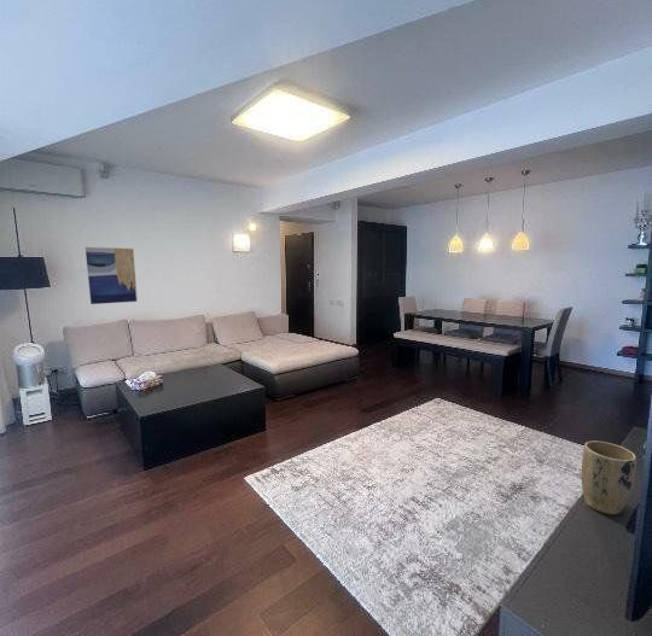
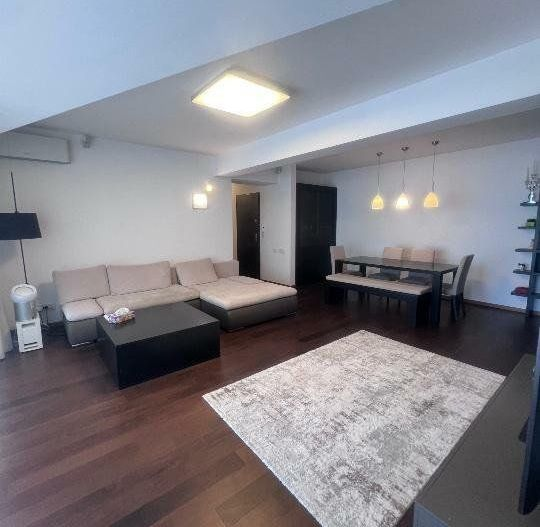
- plant pot (606, 478)
- wall art (112, 275)
